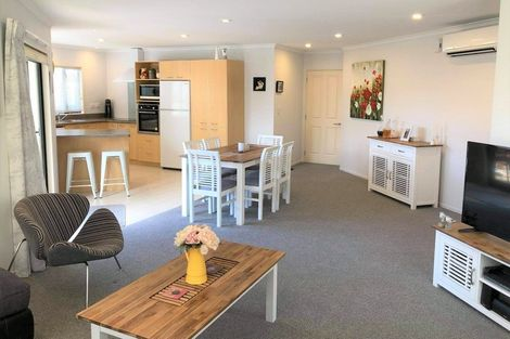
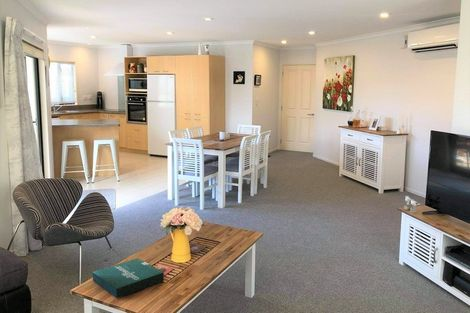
+ pizza box (128, 276)
